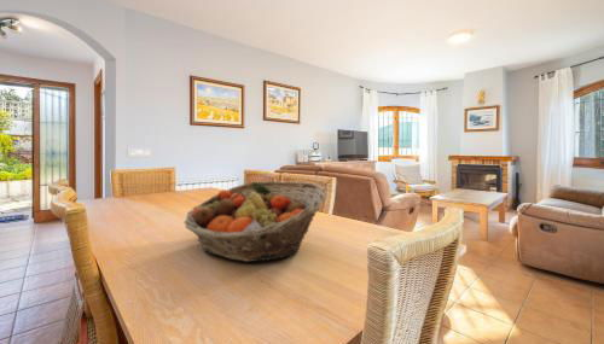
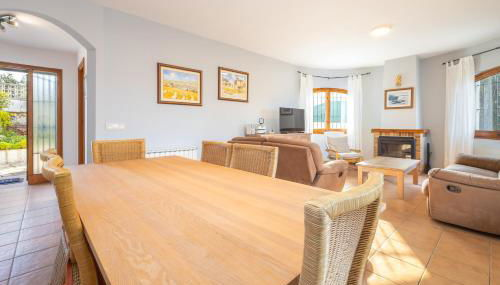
- fruit basket (255, 214)
